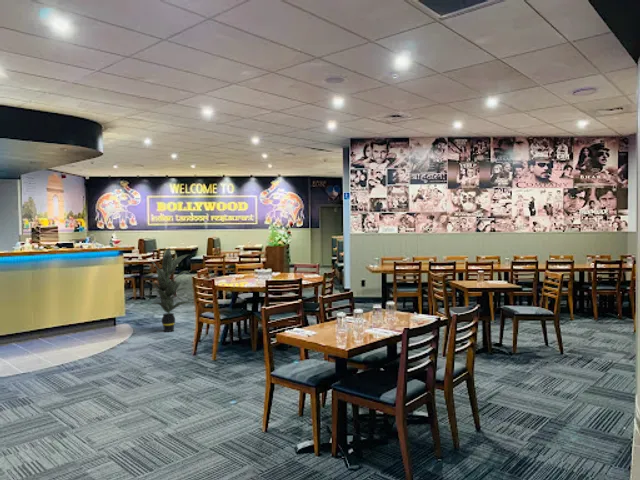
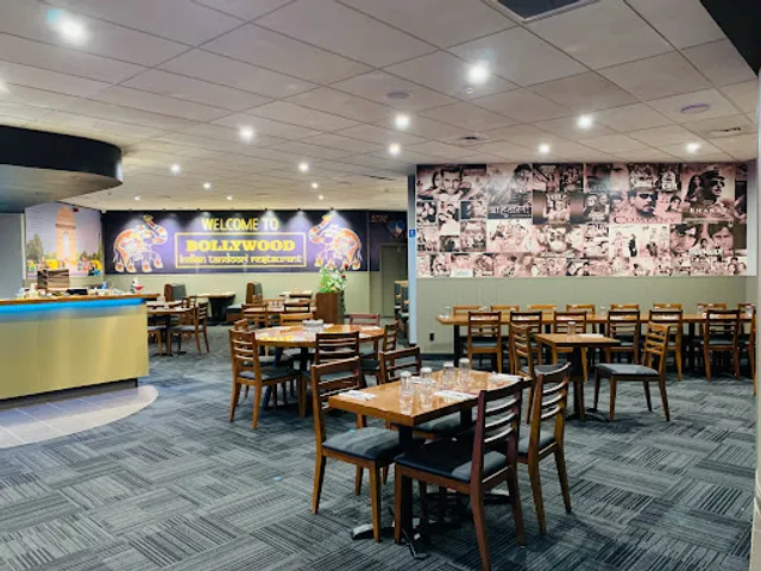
- indoor plant (170, 289)
